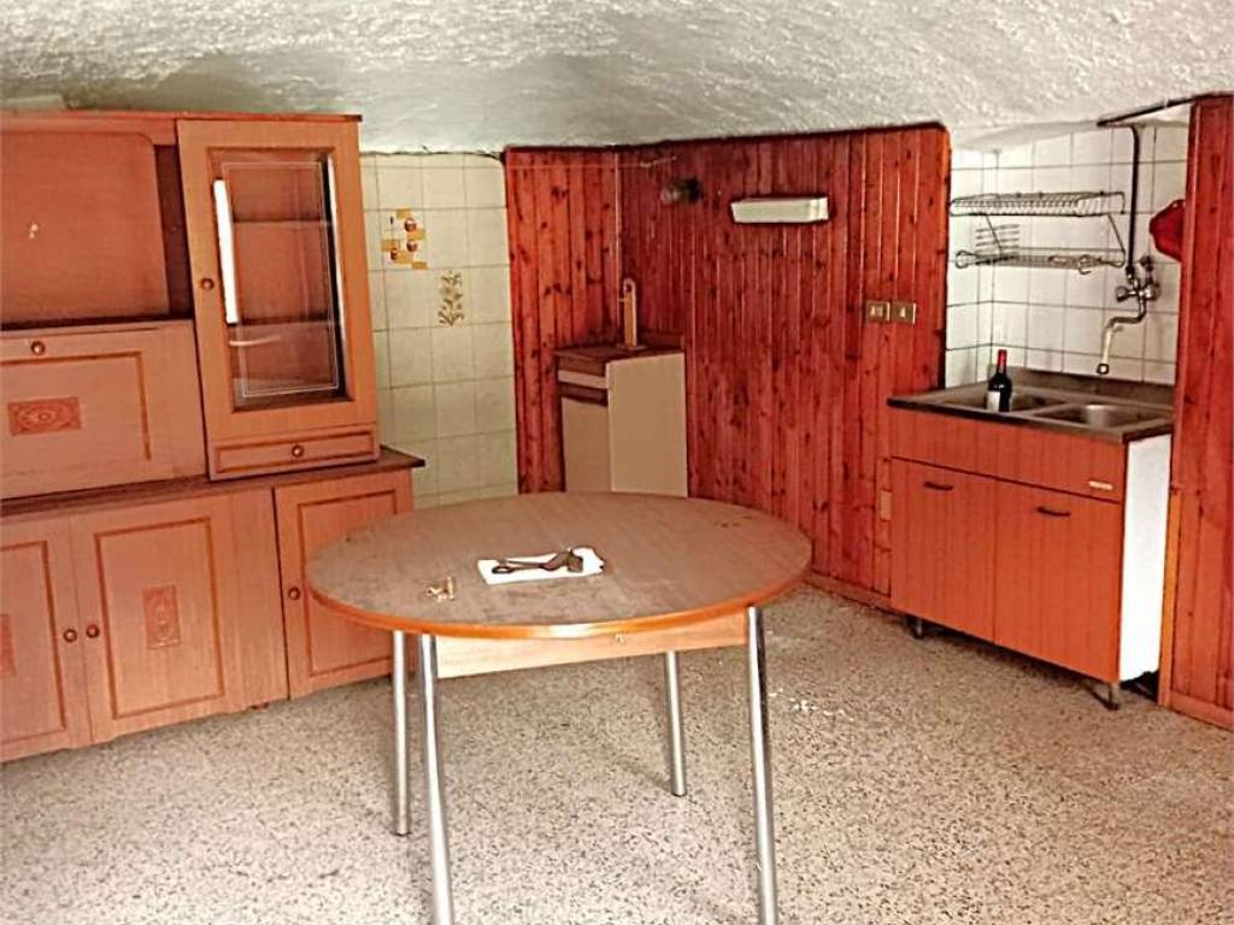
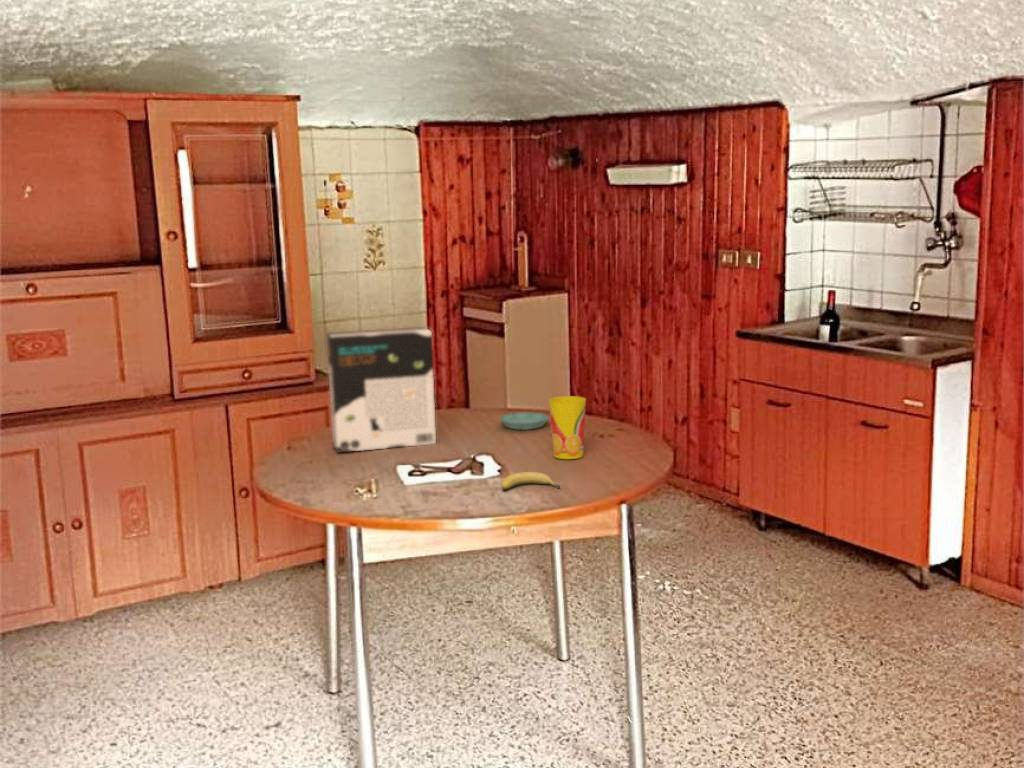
+ saucer (524, 421)
+ cereal box (381, 388)
+ fruit (529, 480)
+ cup (567, 427)
